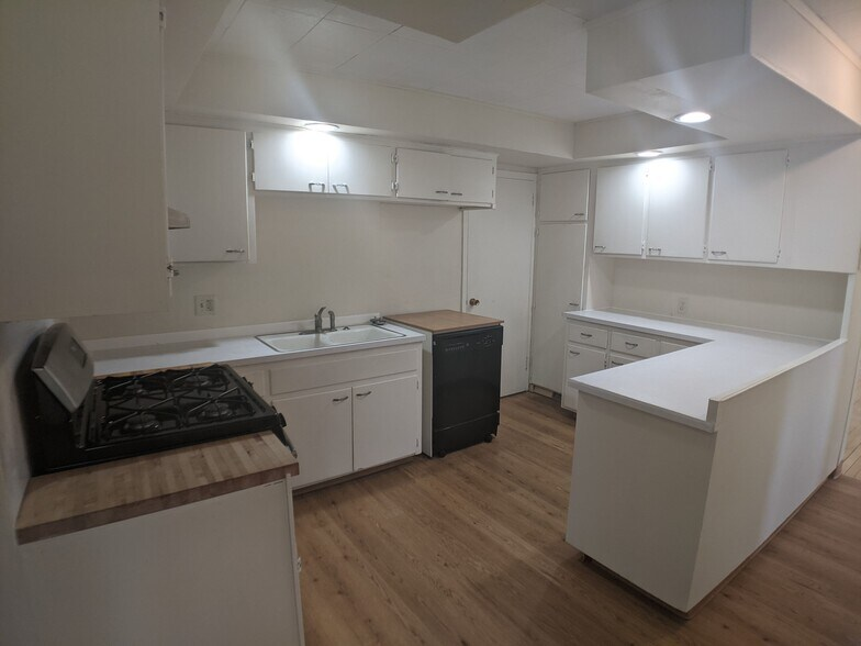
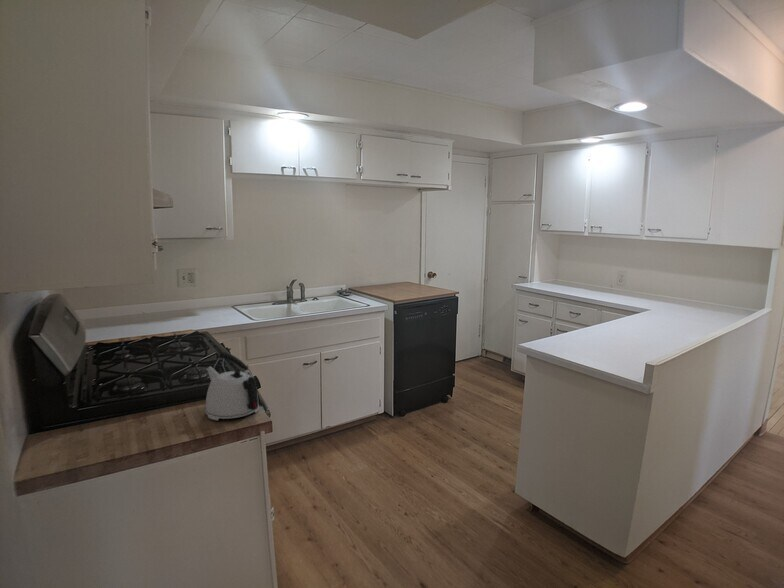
+ kettle (230, 382)
